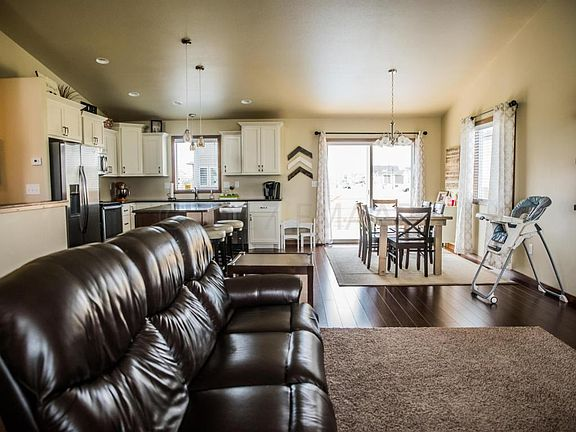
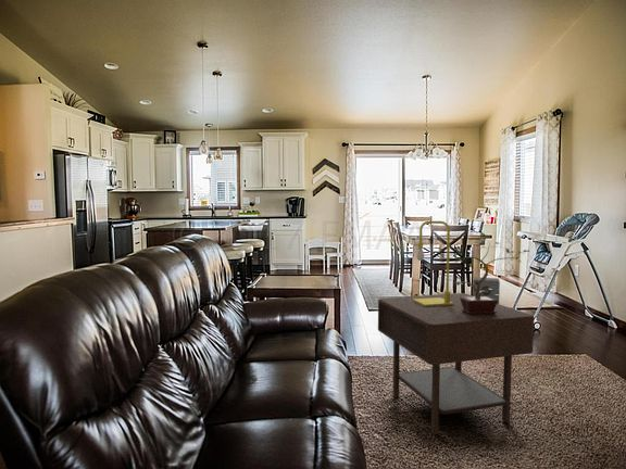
+ table lamp (423, 258)
+ speaker (485, 295)
+ side table (448, 357)
+ potted plant (487, 272)
